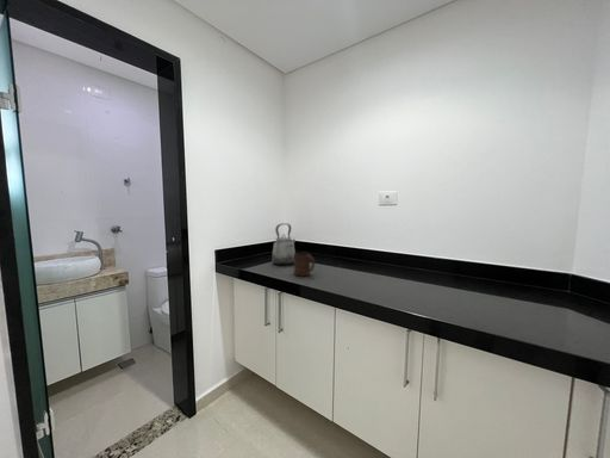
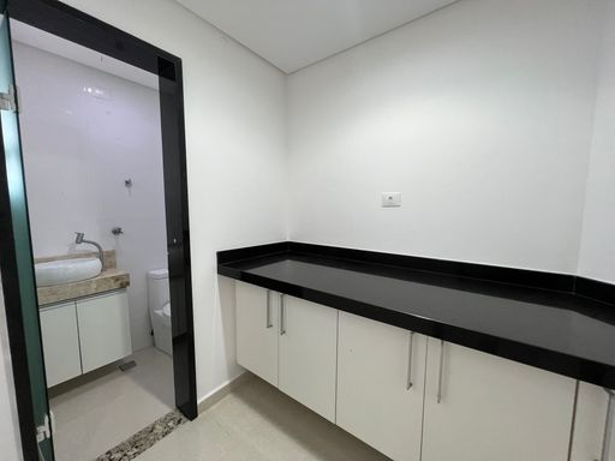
- cup (304, 264)
- kettle (286, 242)
